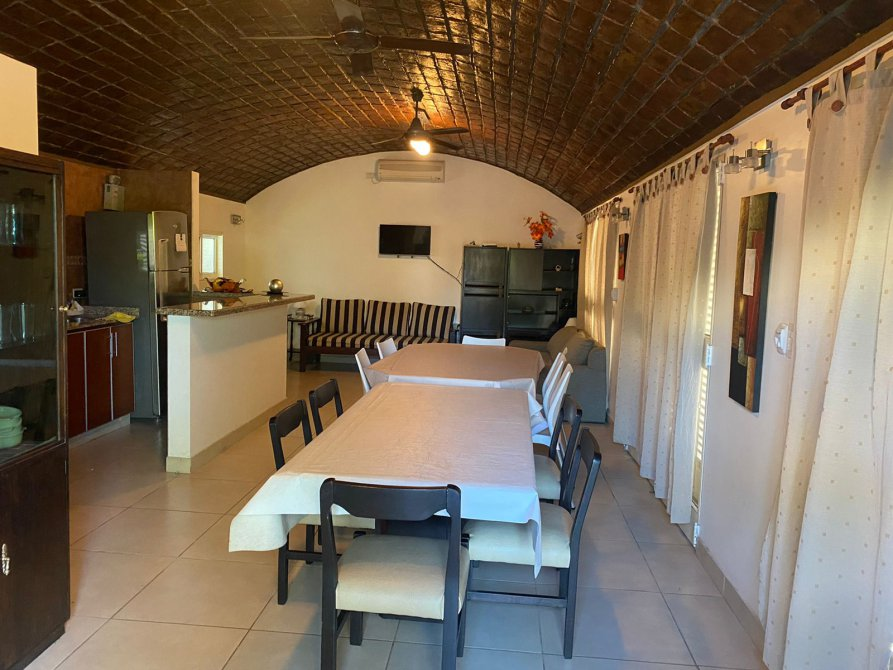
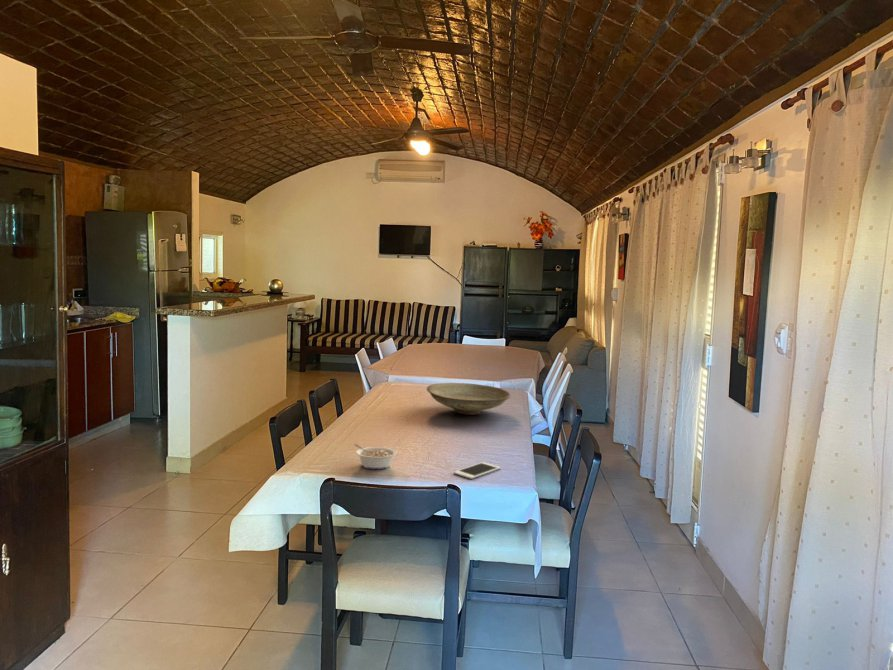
+ legume (374, 457)
+ decorative bowl (467, 400)
+ cell phone (477, 470)
